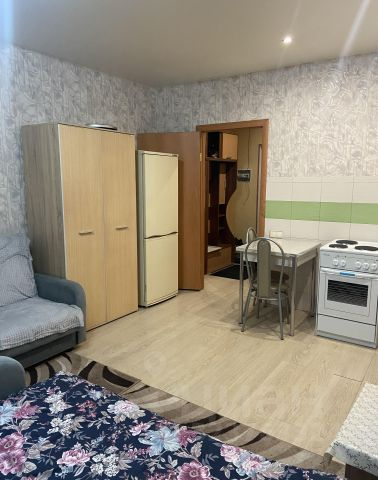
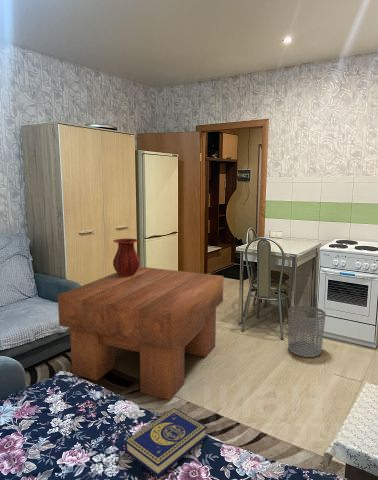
+ book (165, 439)
+ coffee table (148, 322)
+ vase (126, 257)
+ waste bin (305, 330)
